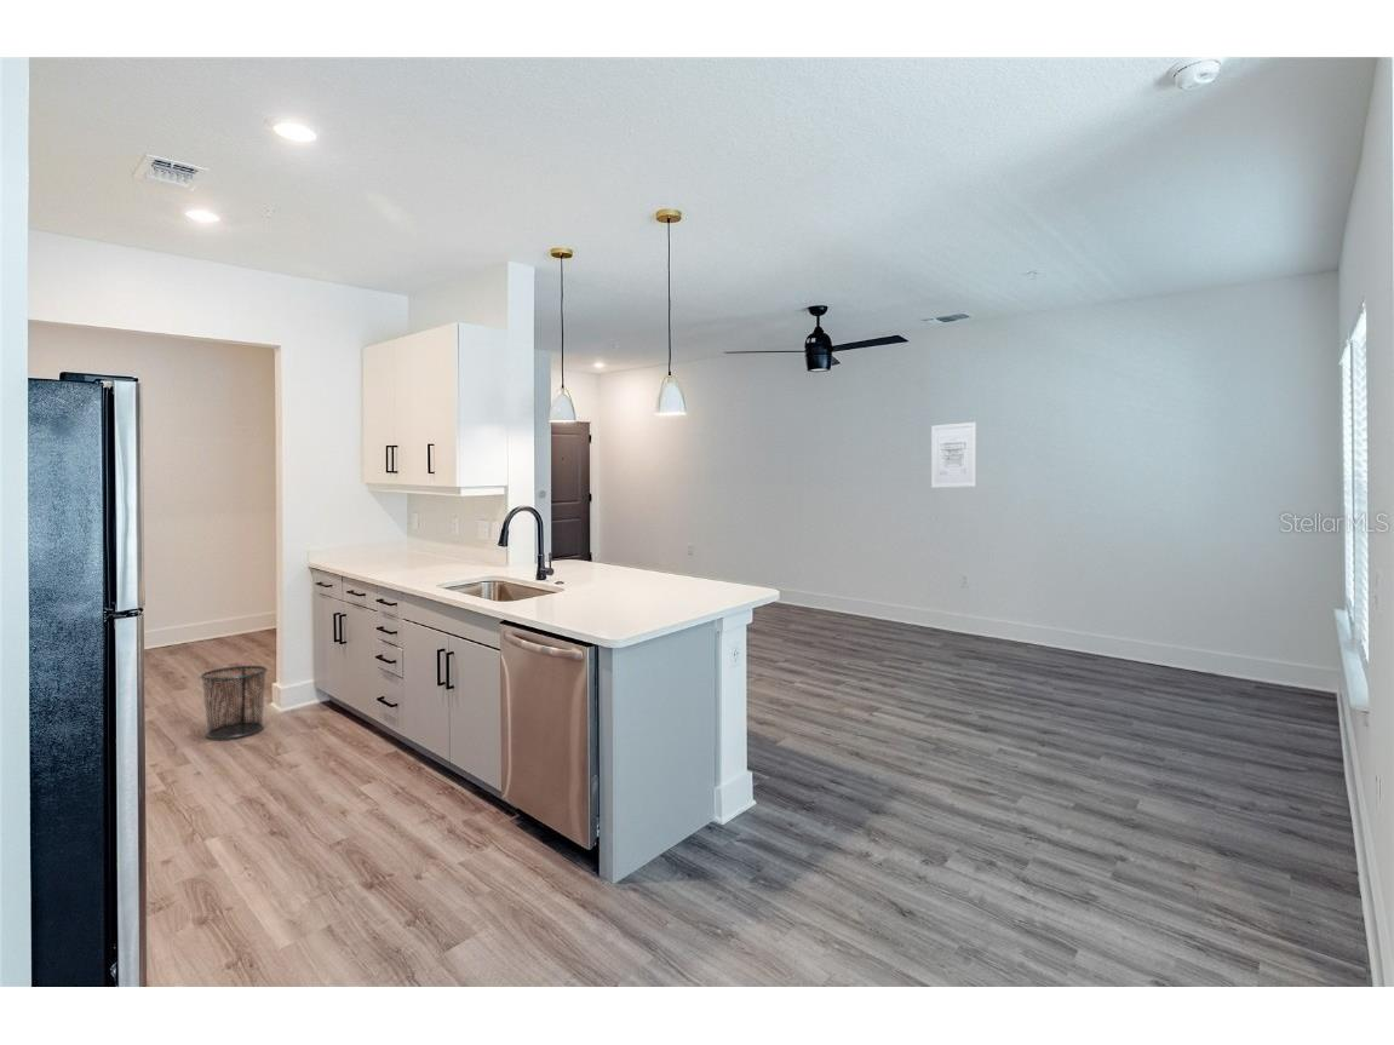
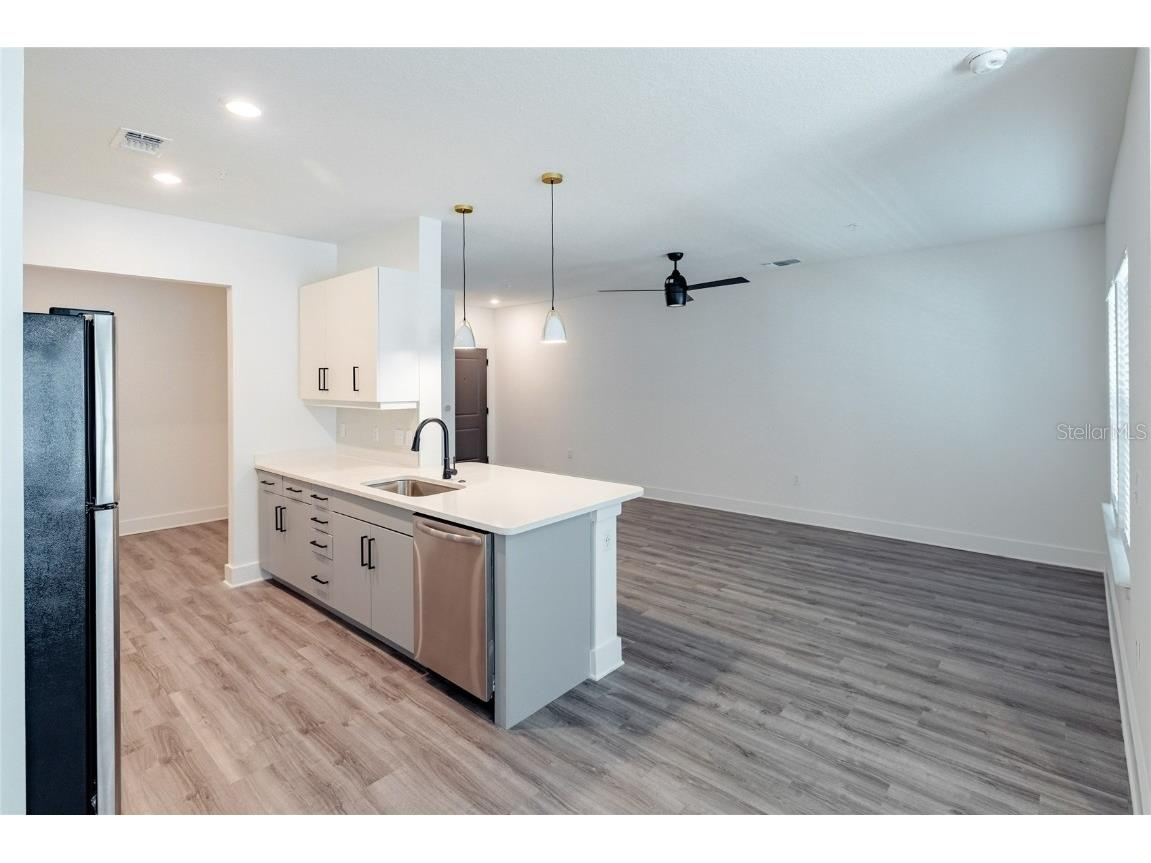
- waste bin (235, 701)
- wall art (953, 455)
